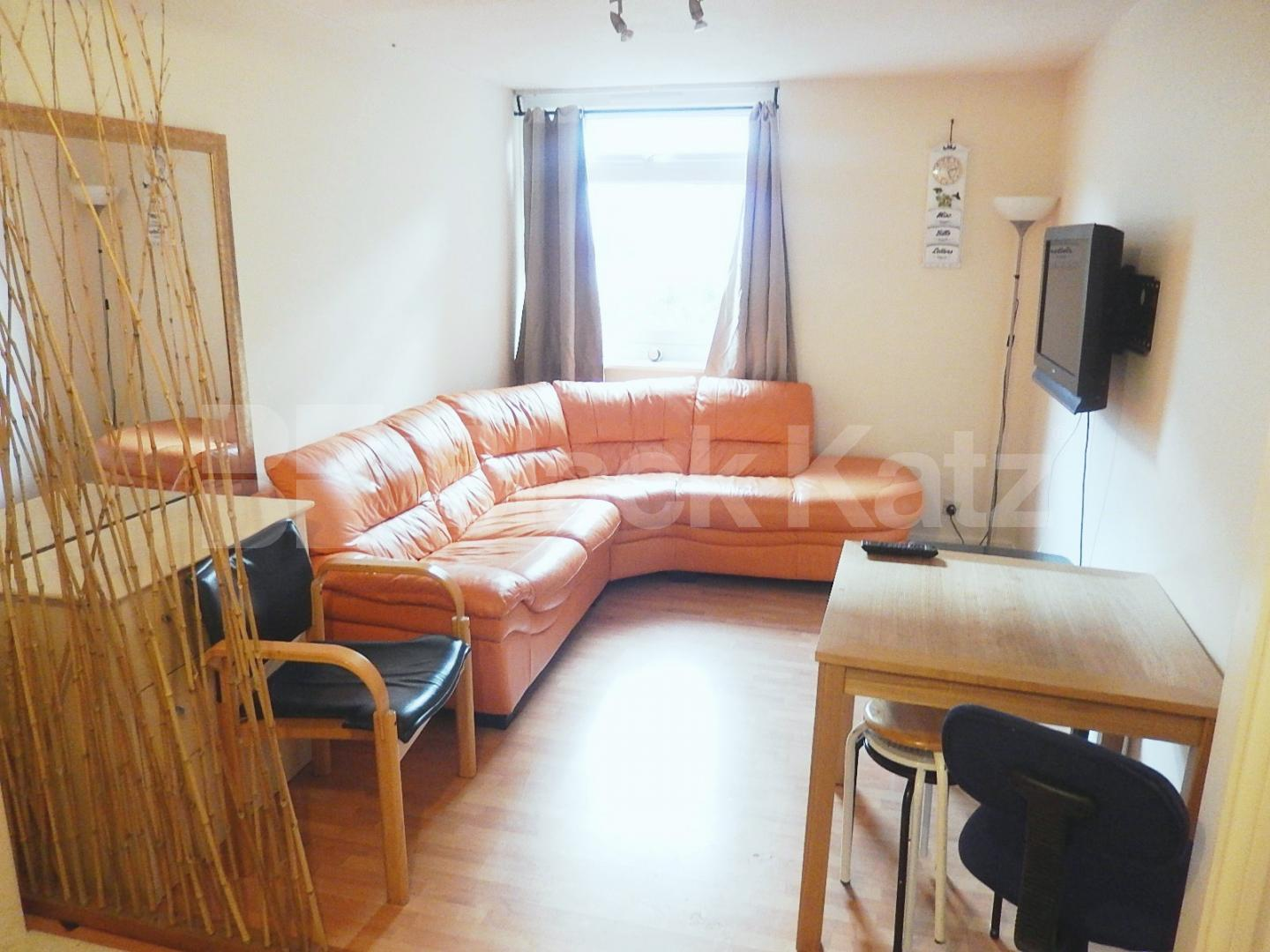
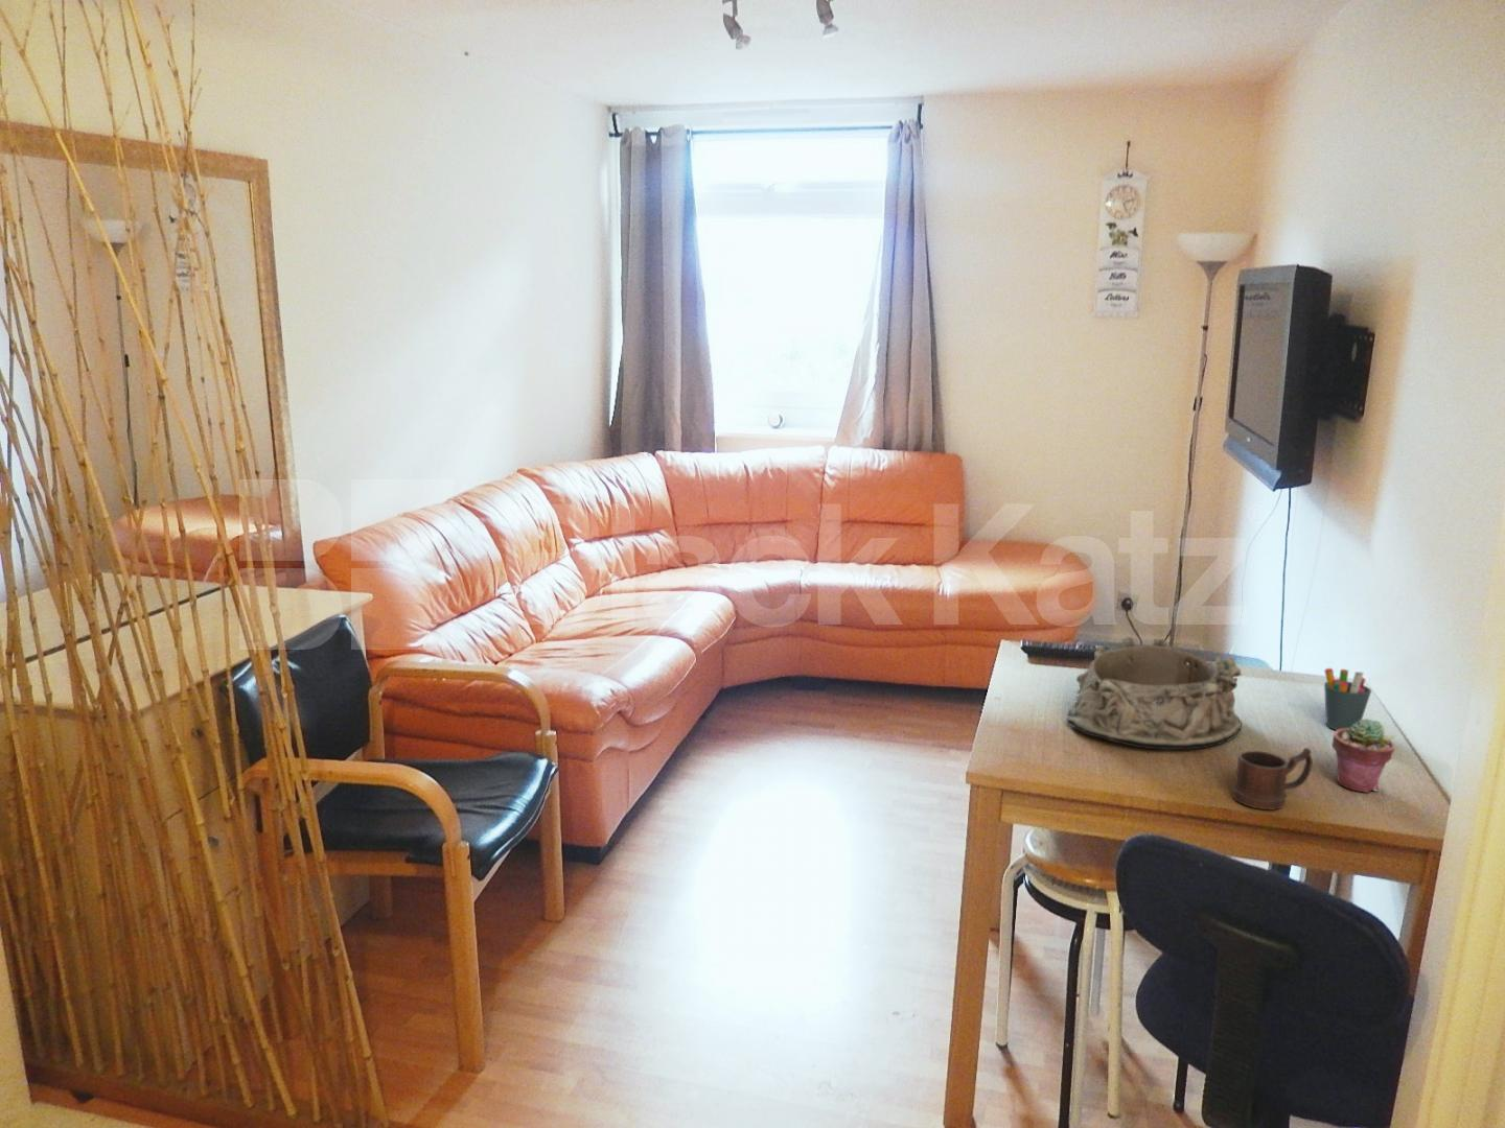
+ potted succulent (1362, 752)
+ pen holder (1345, 696)
+ mug (1273, 774)
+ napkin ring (1155, 688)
